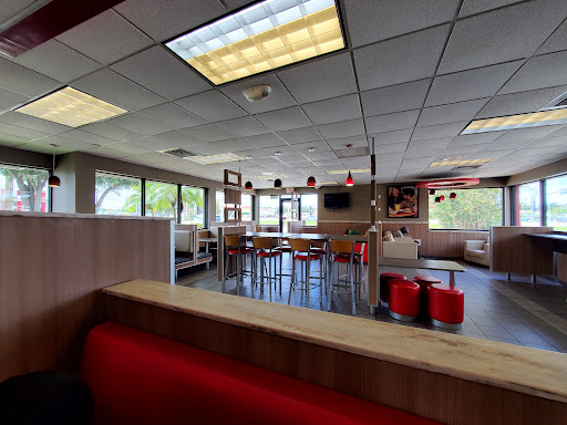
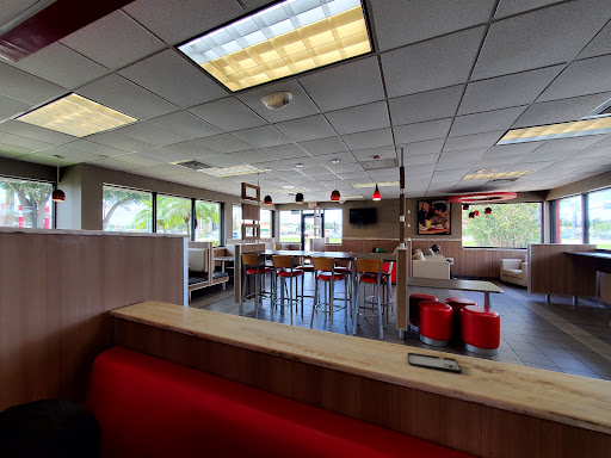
+ smartphone (432, 361)
